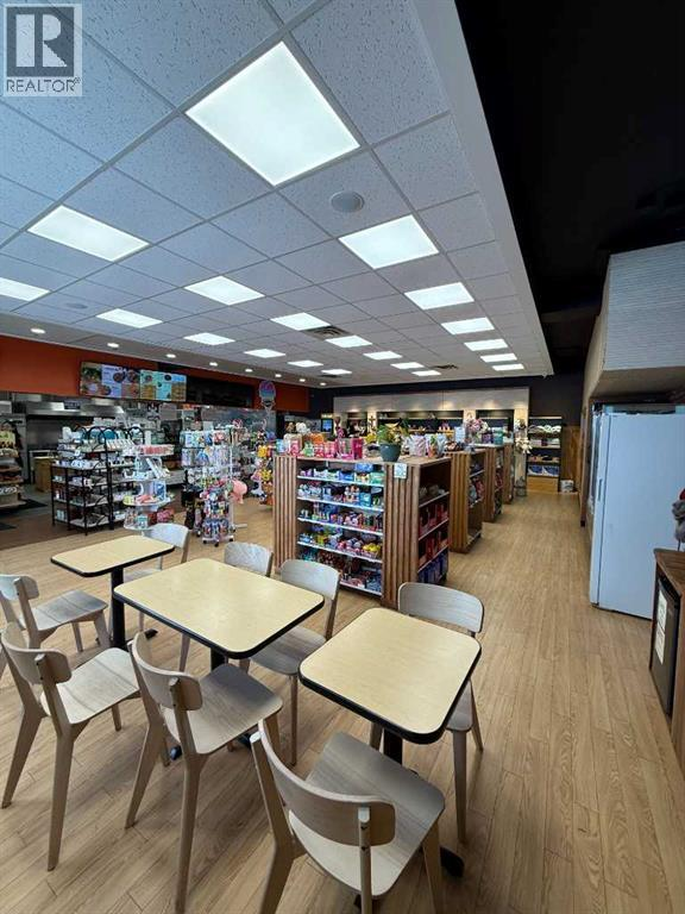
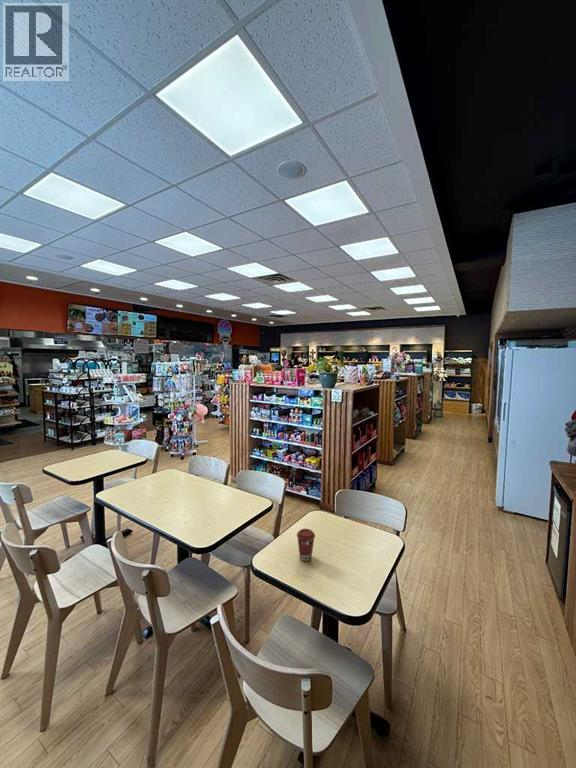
+ coffee cup (305, 545)
